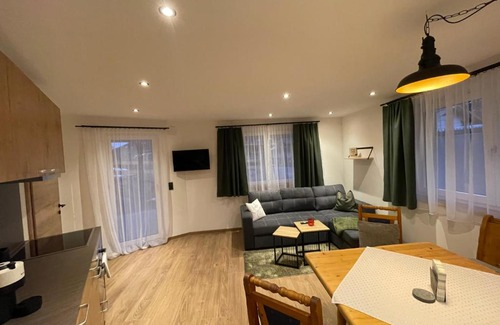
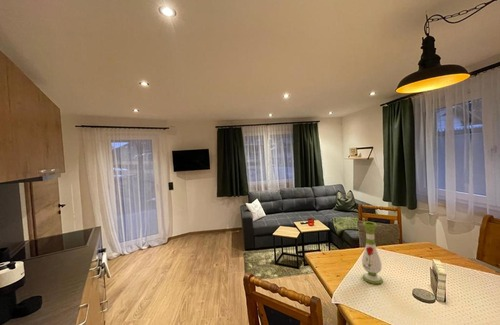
+ vase (371, 251)
